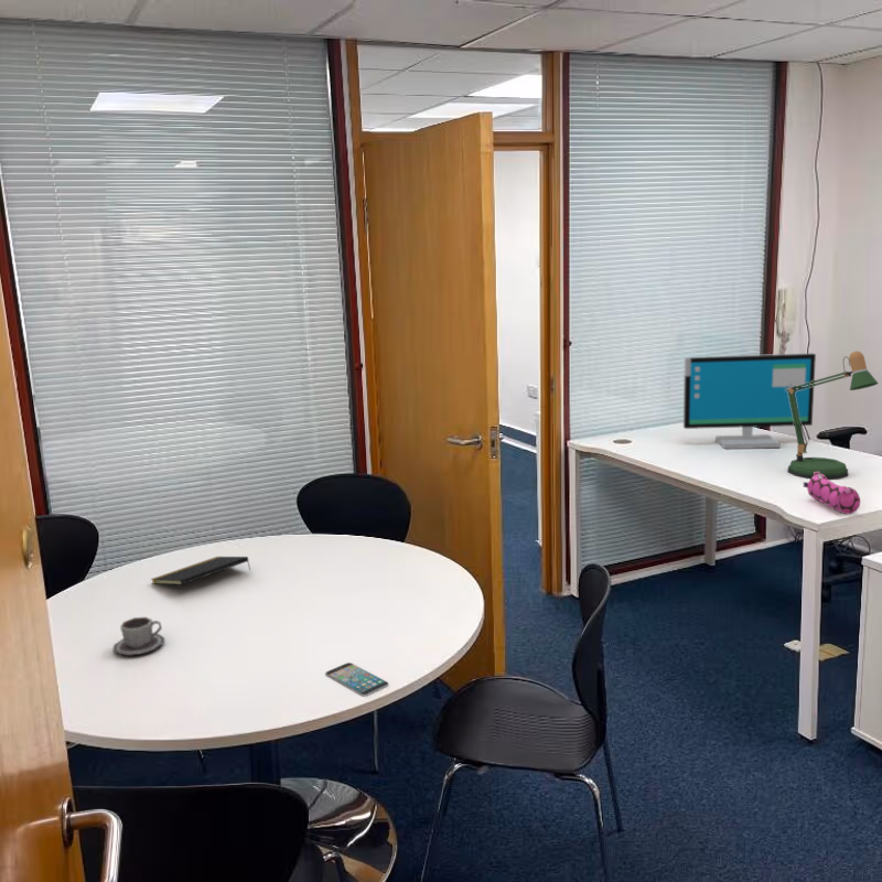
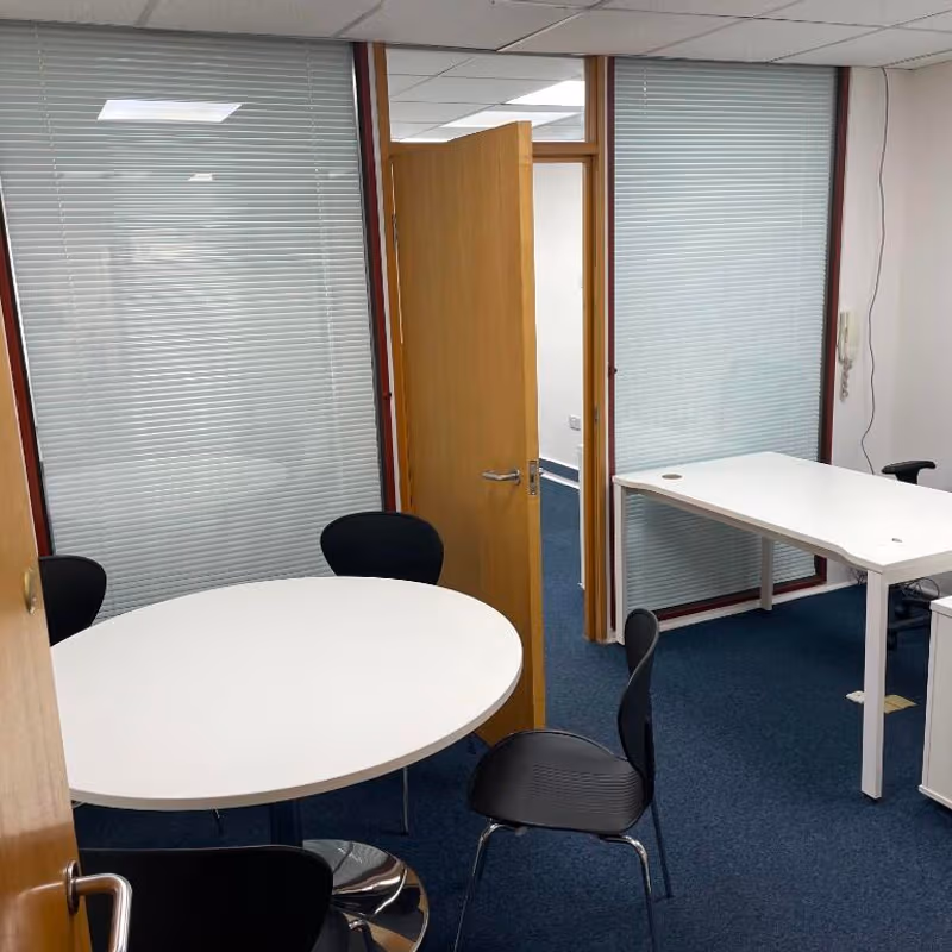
- computer monitor (747, 400)
- desk lamp (850, 389)
- pencil case (832, 492)
- notepad (200, 570)
- smartphone (356, 678)
- cup (138, 634)
